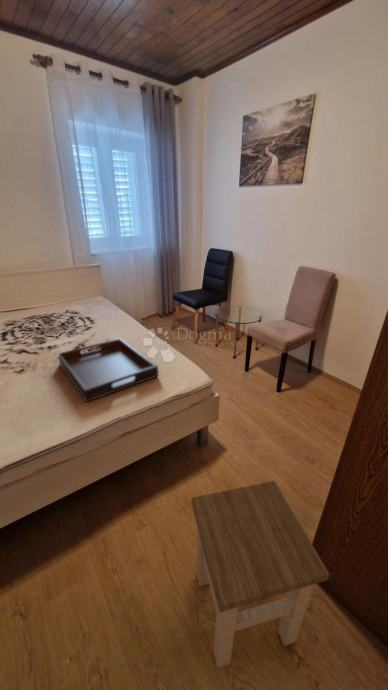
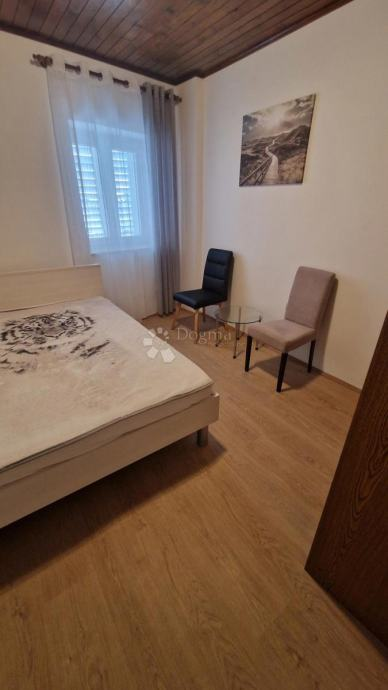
- stool (246, 572)
- serving tray (106, 364)
